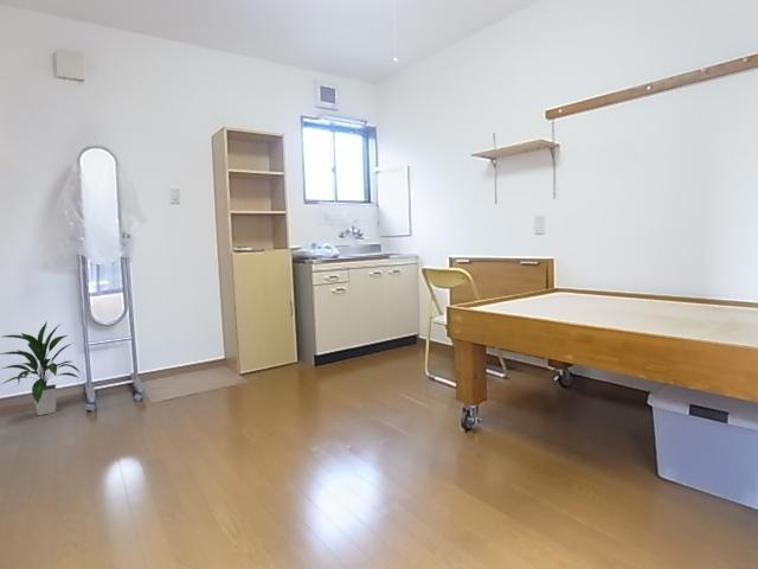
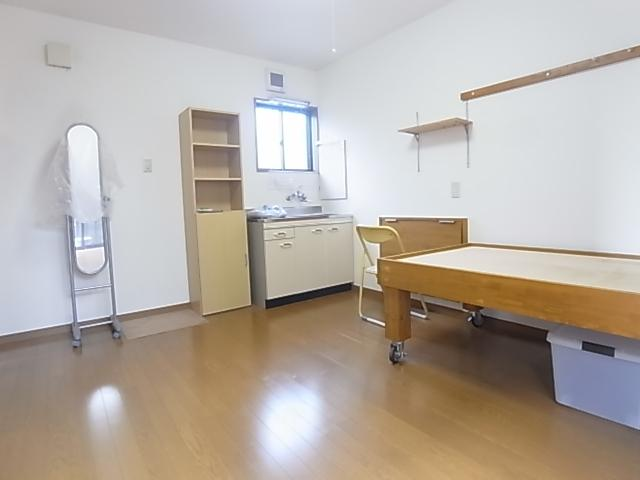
- indoor plant (40, 367)
